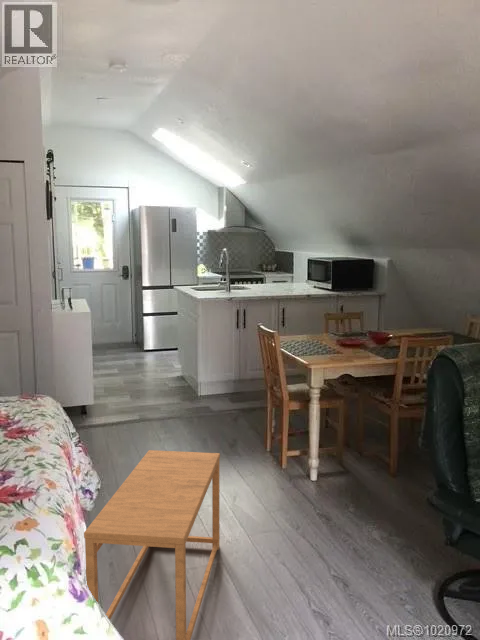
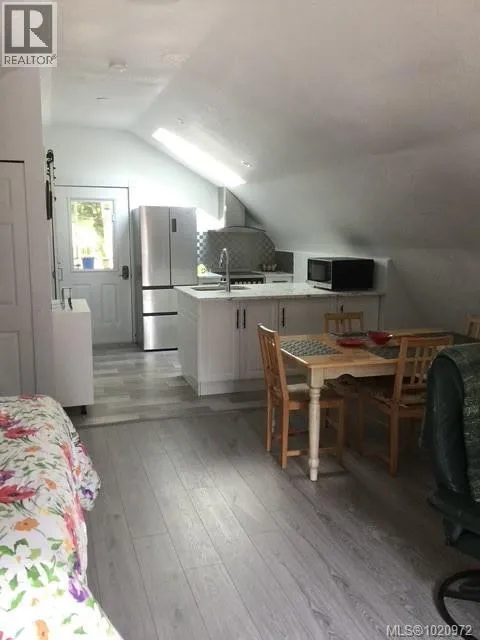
- side table (163, 541)
